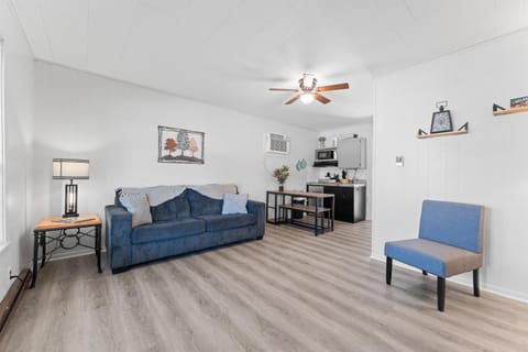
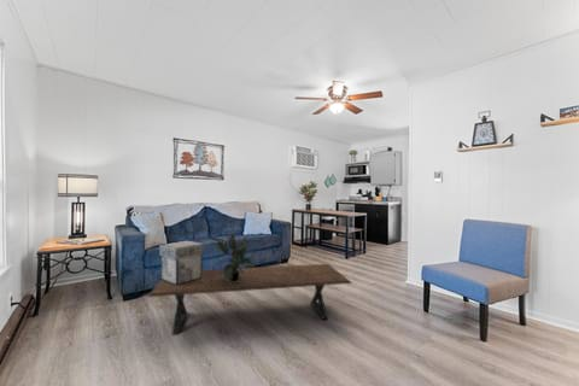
+ coffee table (255, 288)
+ decorative box (181, 261)
+ potted plant (235, 257)
